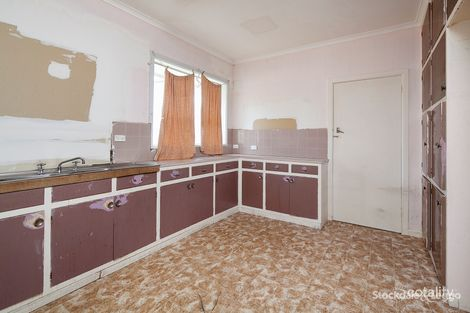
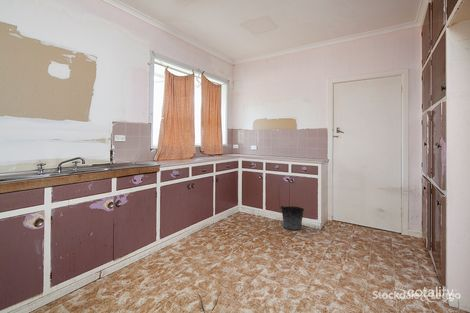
+ bucket (292, 217)
